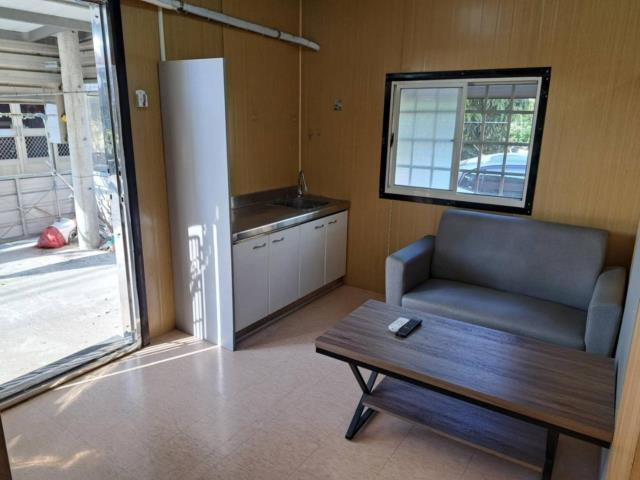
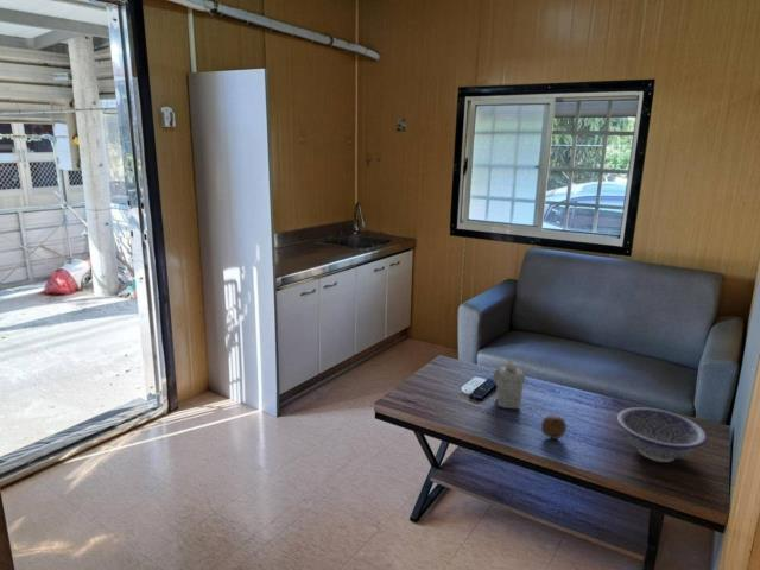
+ decorative bowl (658, 438)
+ teapot (509, 380)
+ fruit (553, 425)
